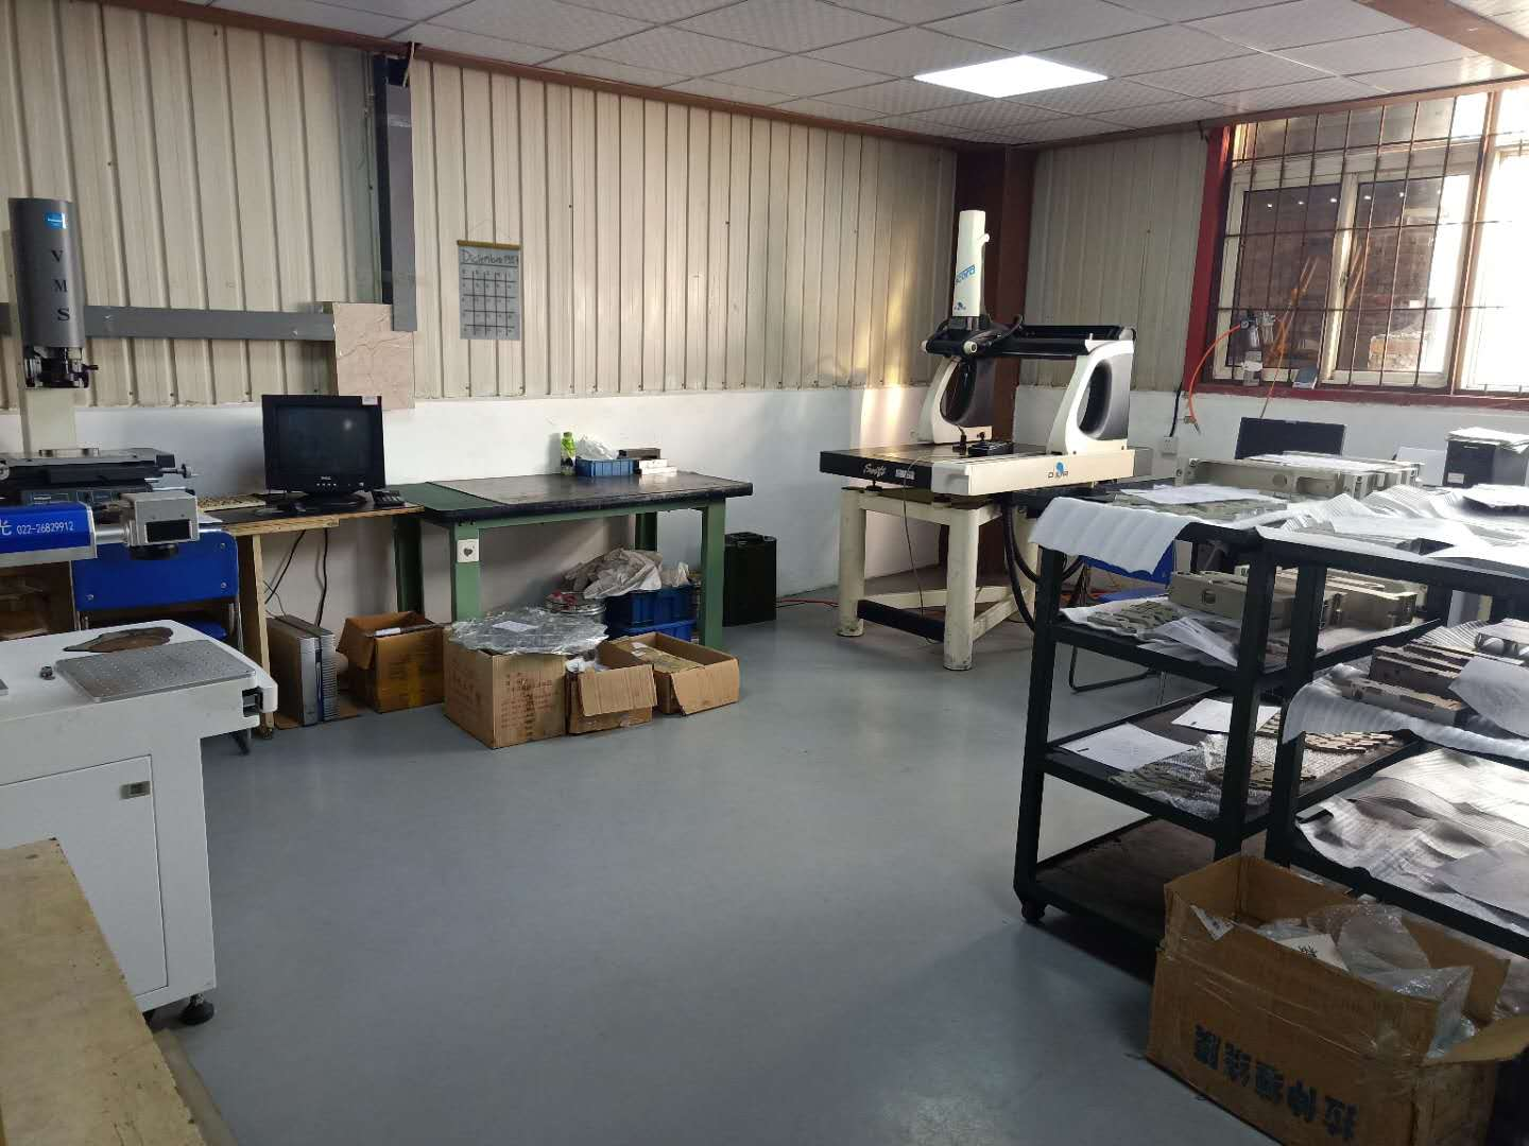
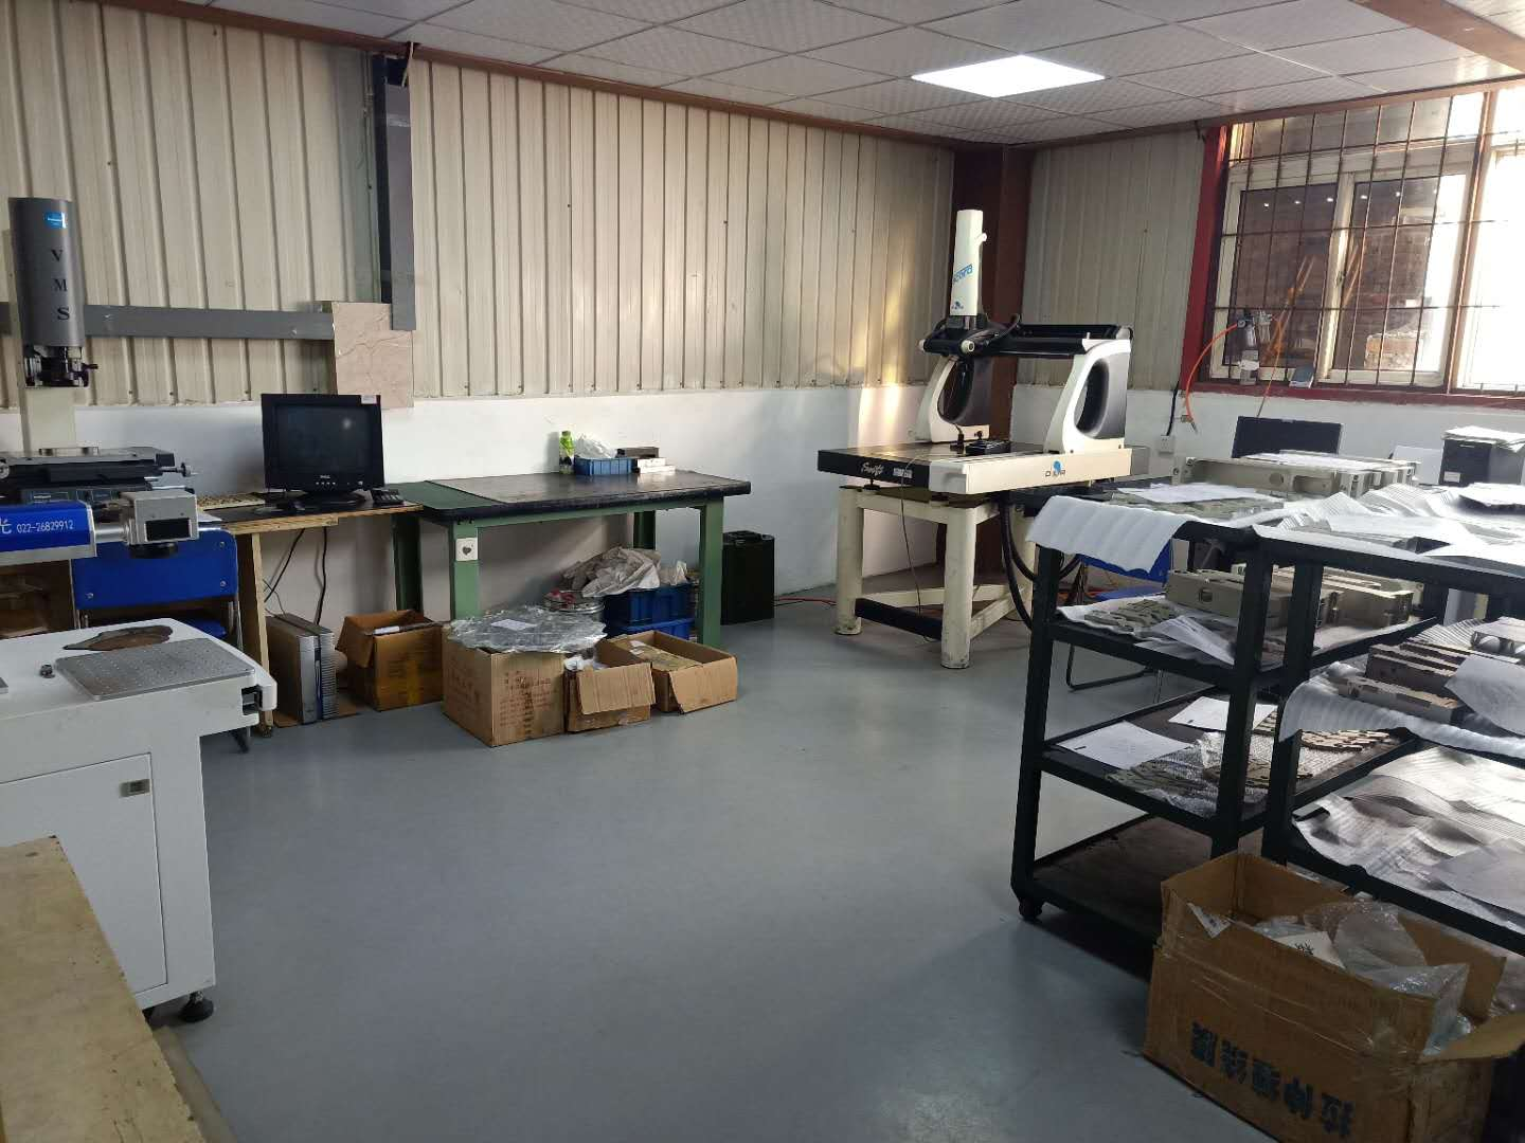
- calendar (490, 279)
